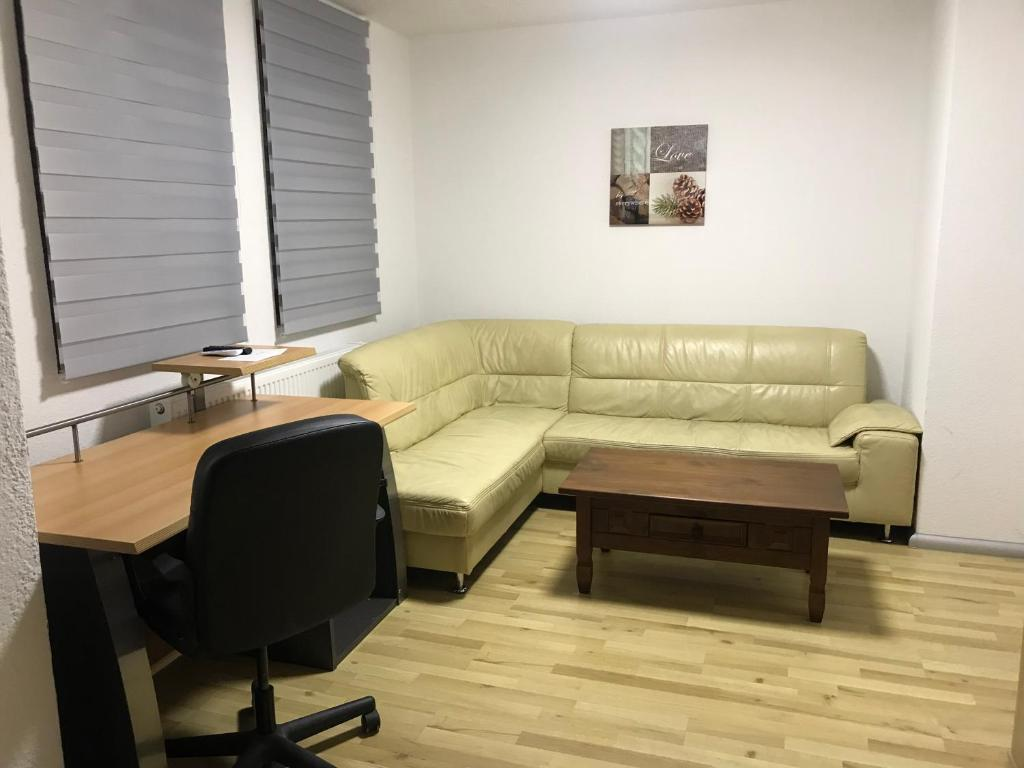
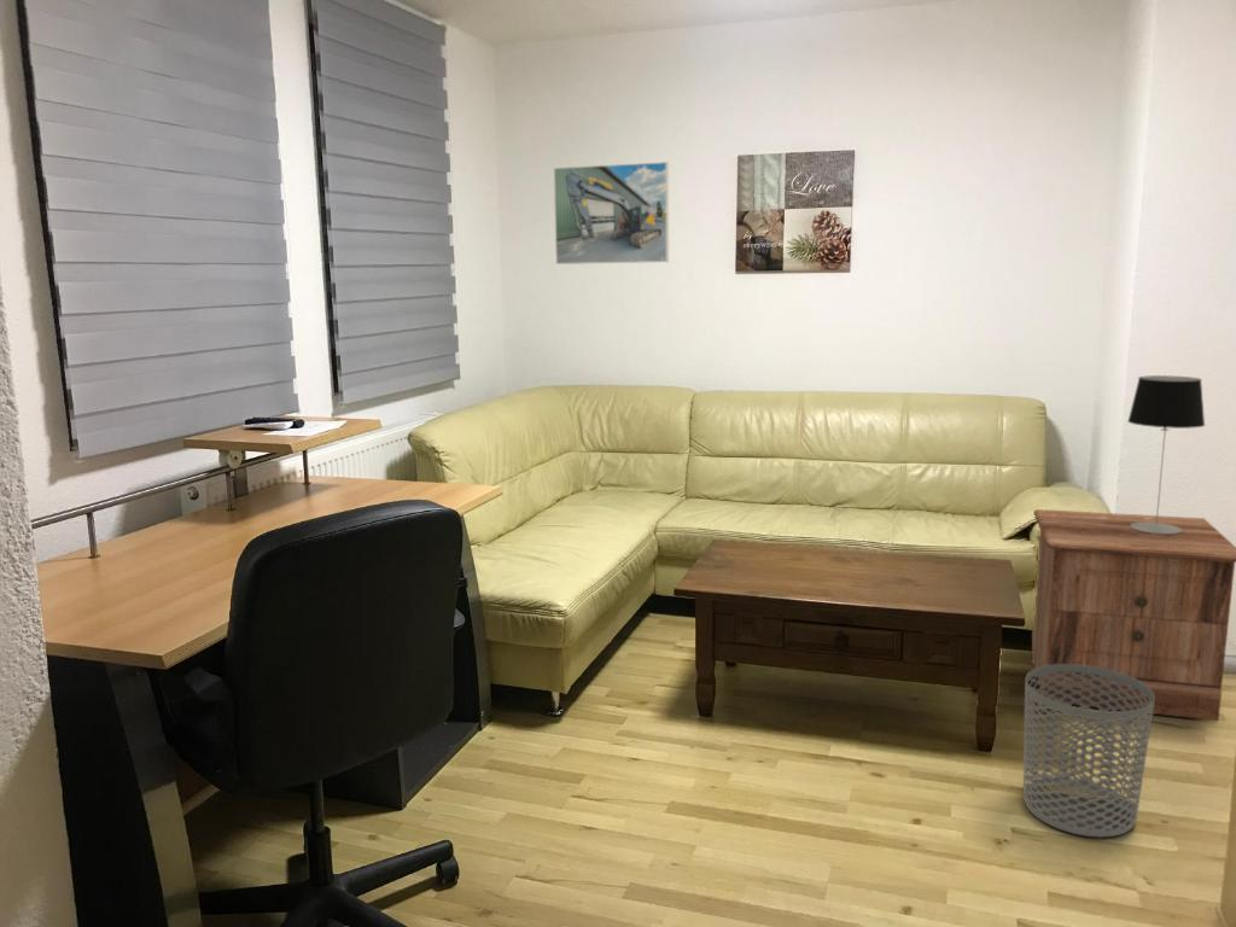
+ table lamp (1162, 454)
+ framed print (611, 214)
+ nightstand (1124, 610)
+ waste bin (1083, 748)
